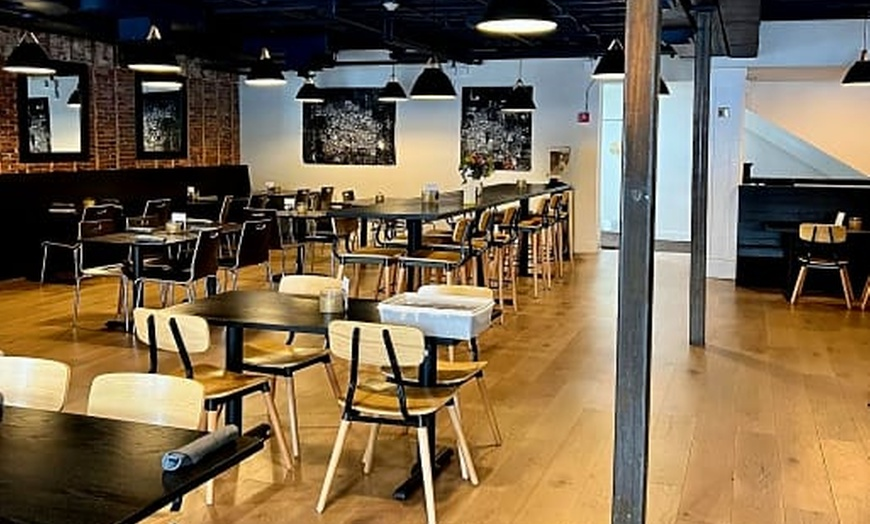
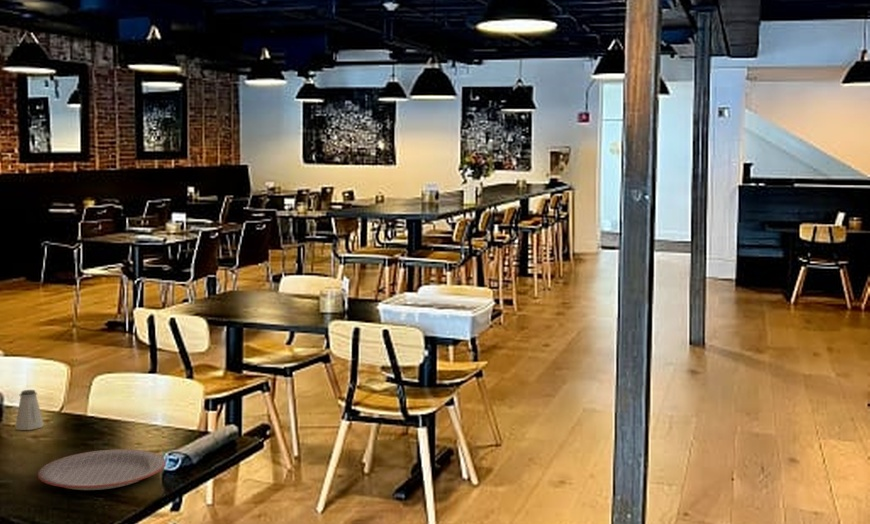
+ plate (103, 471)
+ saltshaker (28, 408)
